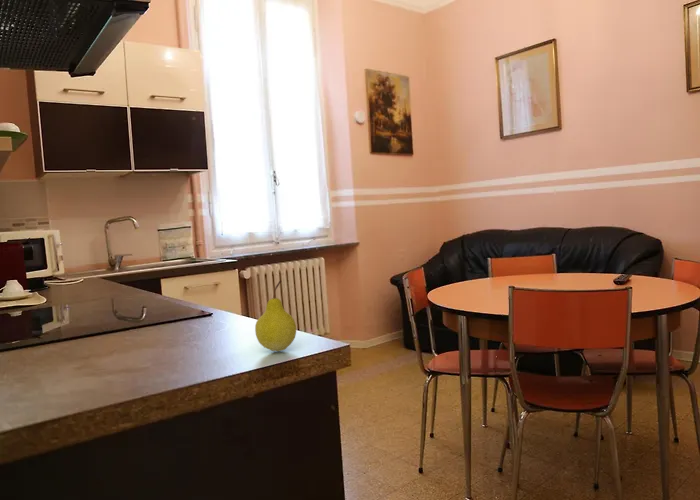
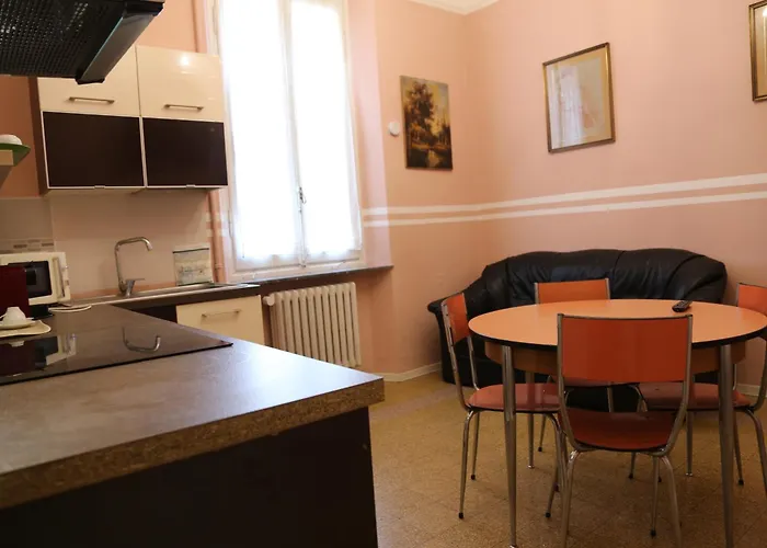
- fruit (274, 315)
